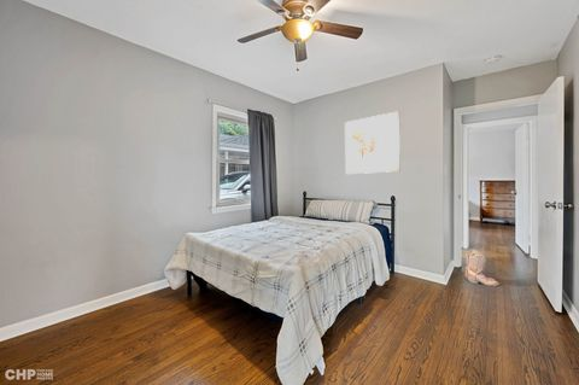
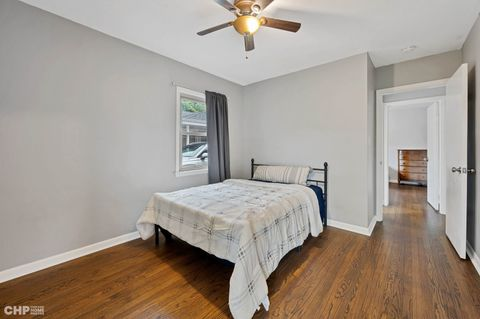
- wall art (370, 145)
- boots (481, 267)
